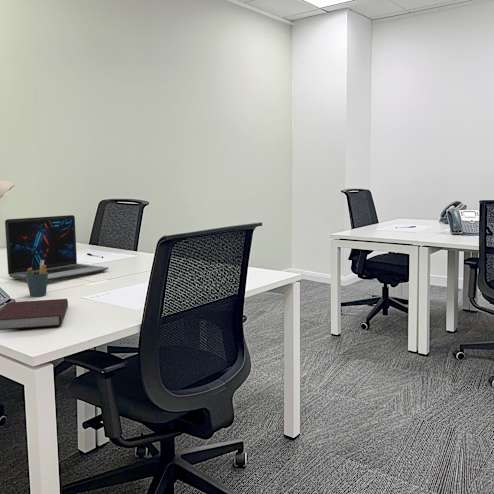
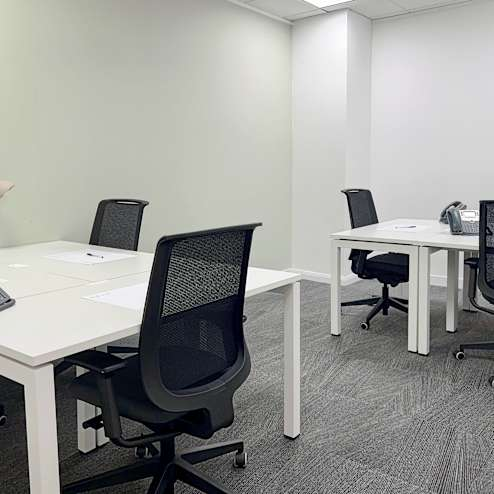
- laptop (58, 246)
- notebook (33, 313)
- pen holder (37, 278)
